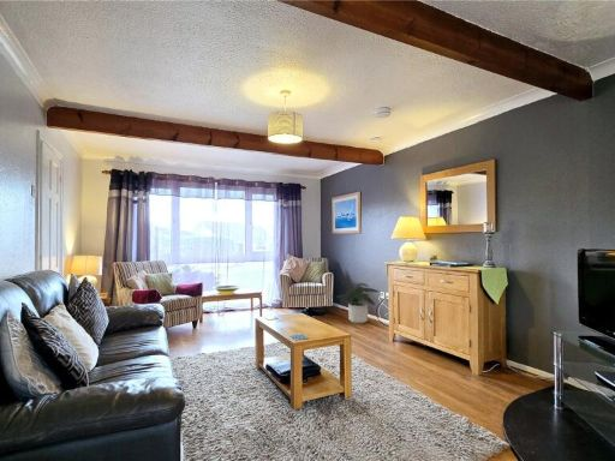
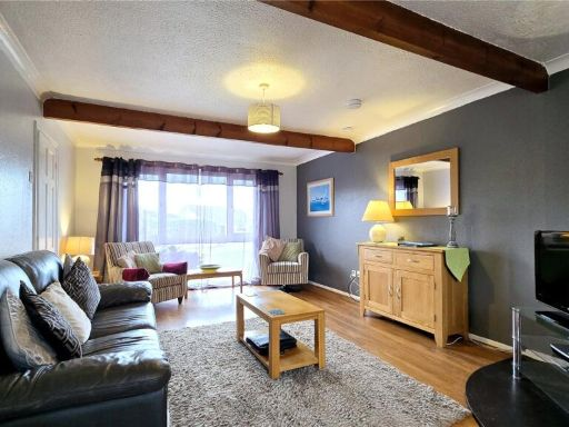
- potted plant (358, 303)
